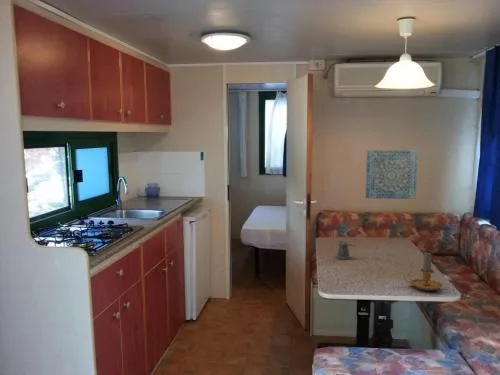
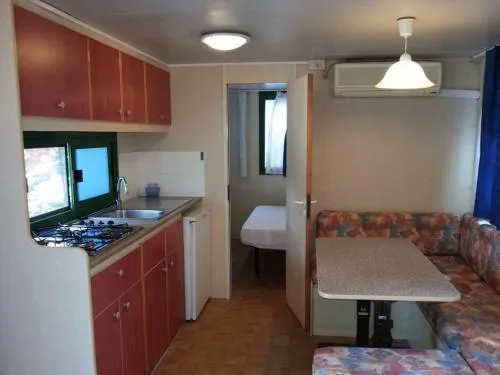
- pepper shaker (344, 249)
- wall art (391, 174)
- candle (423, 269)
